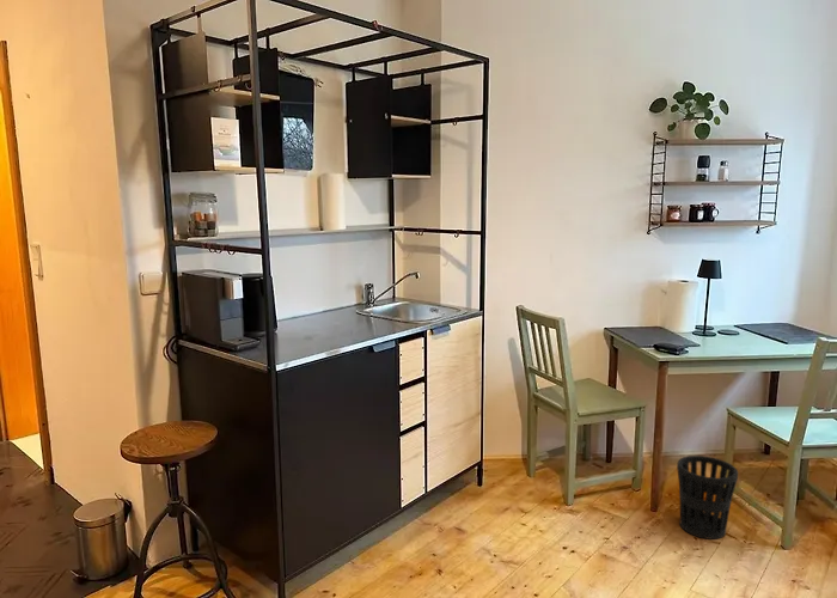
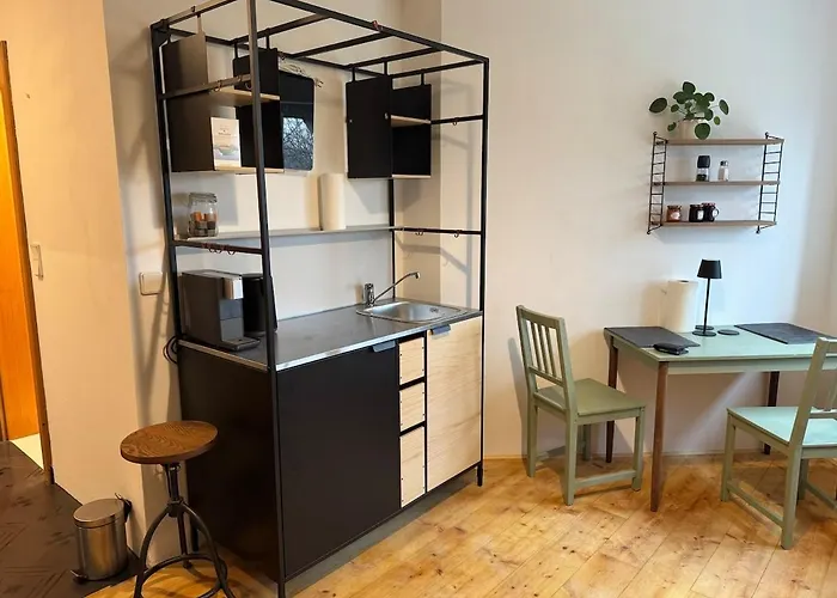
- wastebasket (705, 496)
